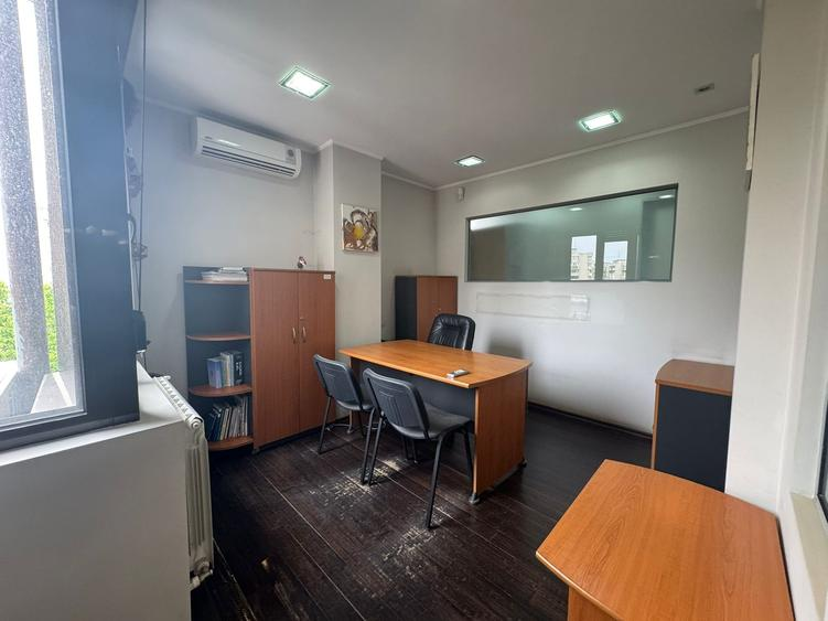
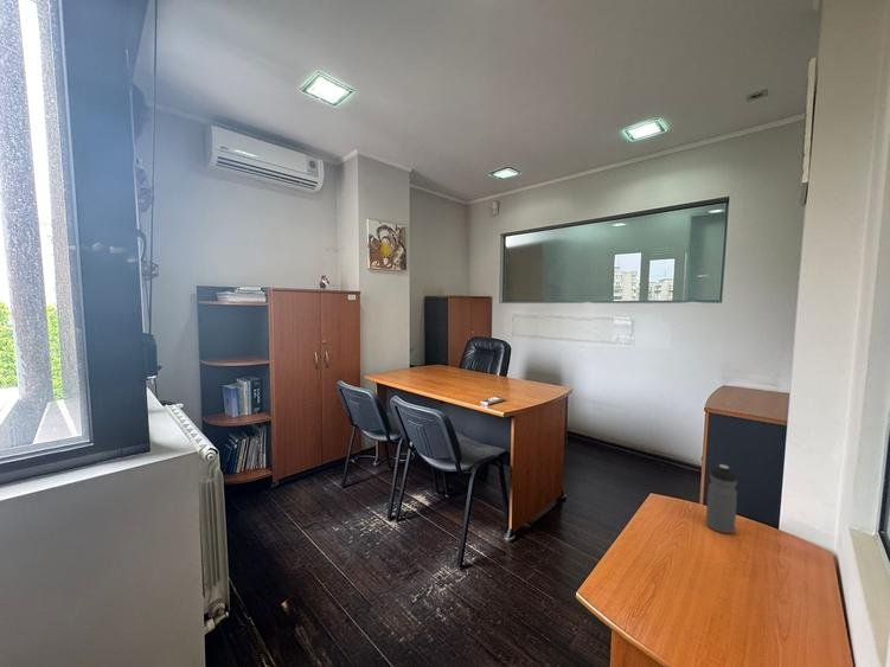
+ water bottle (722, 496)
